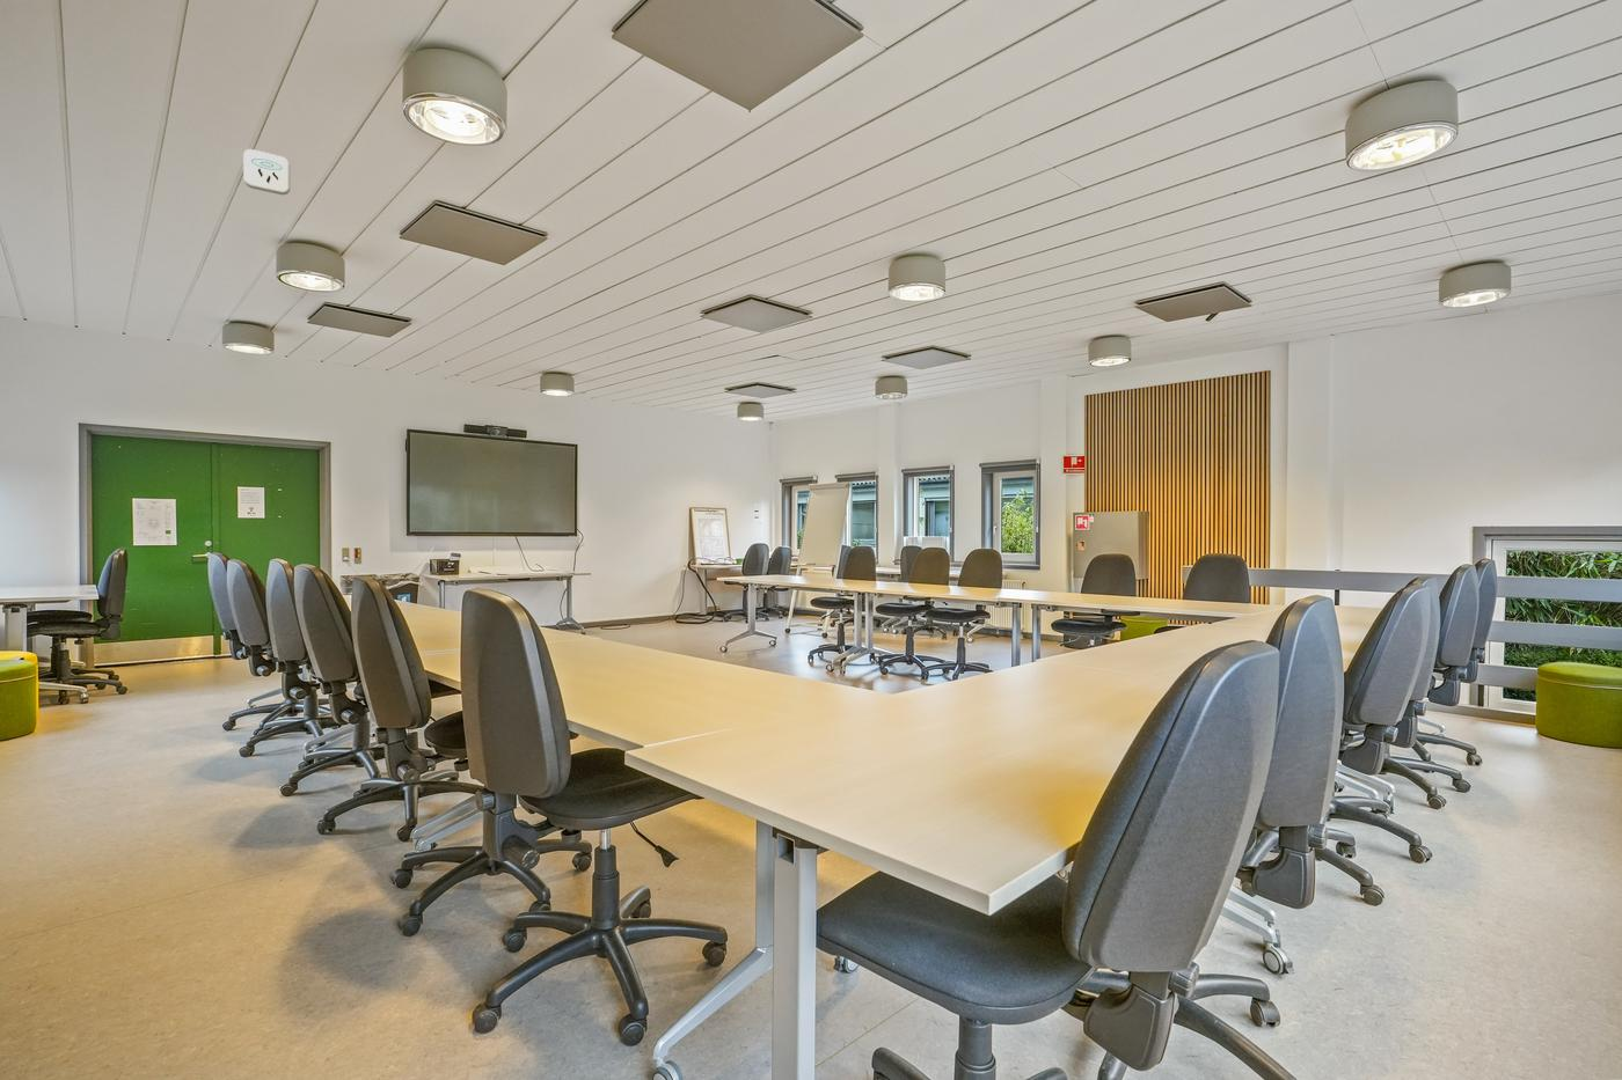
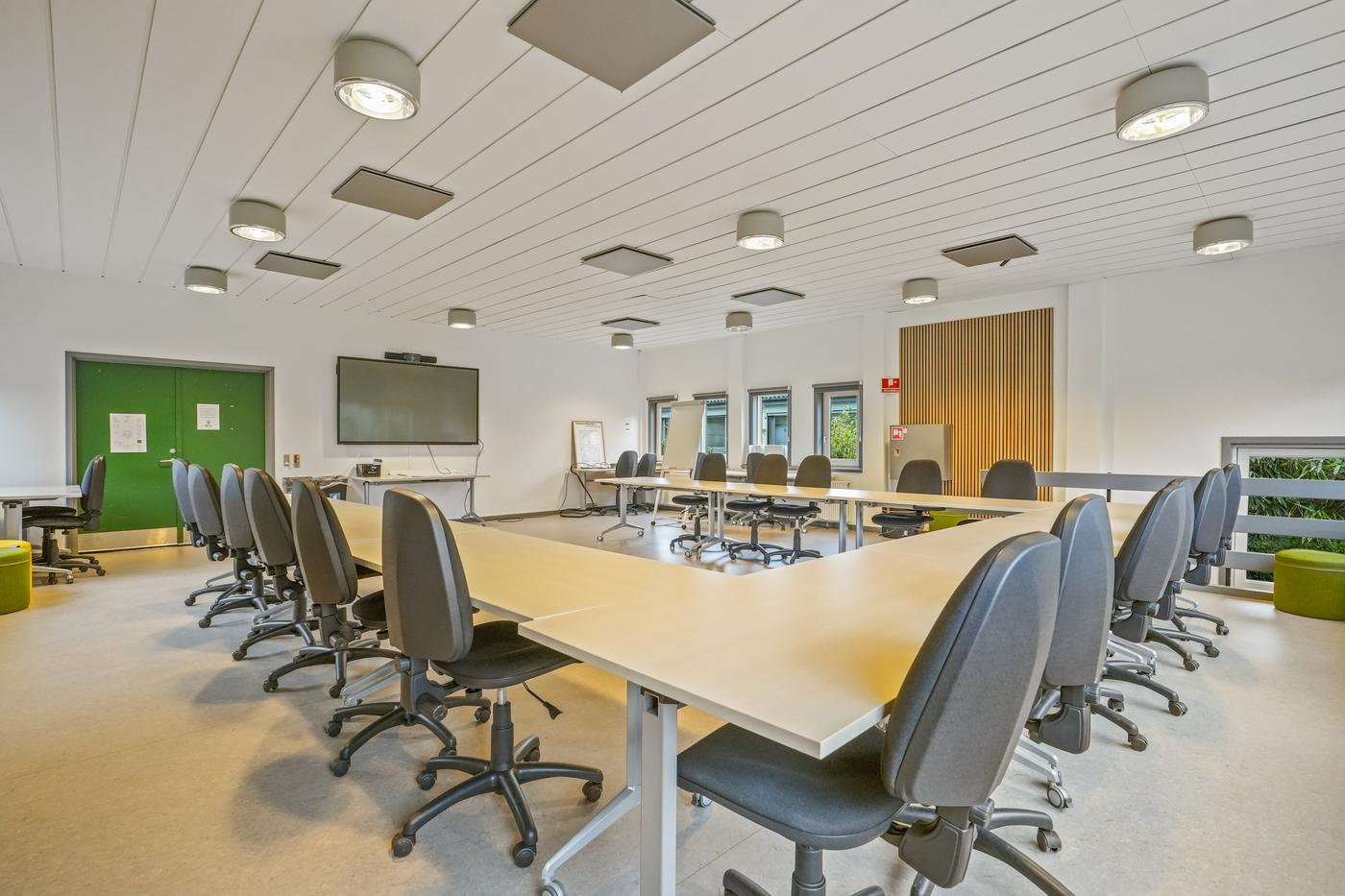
- smoke detector (267, 171)
